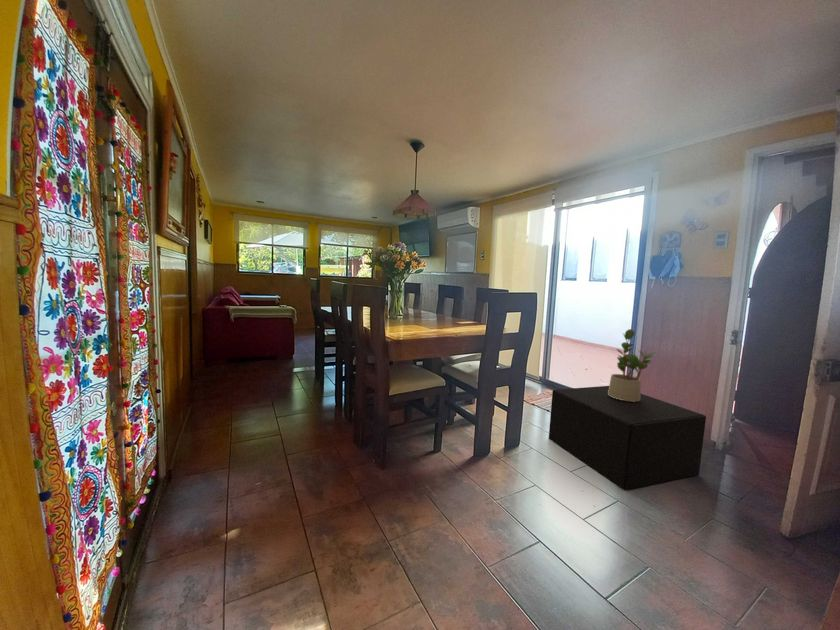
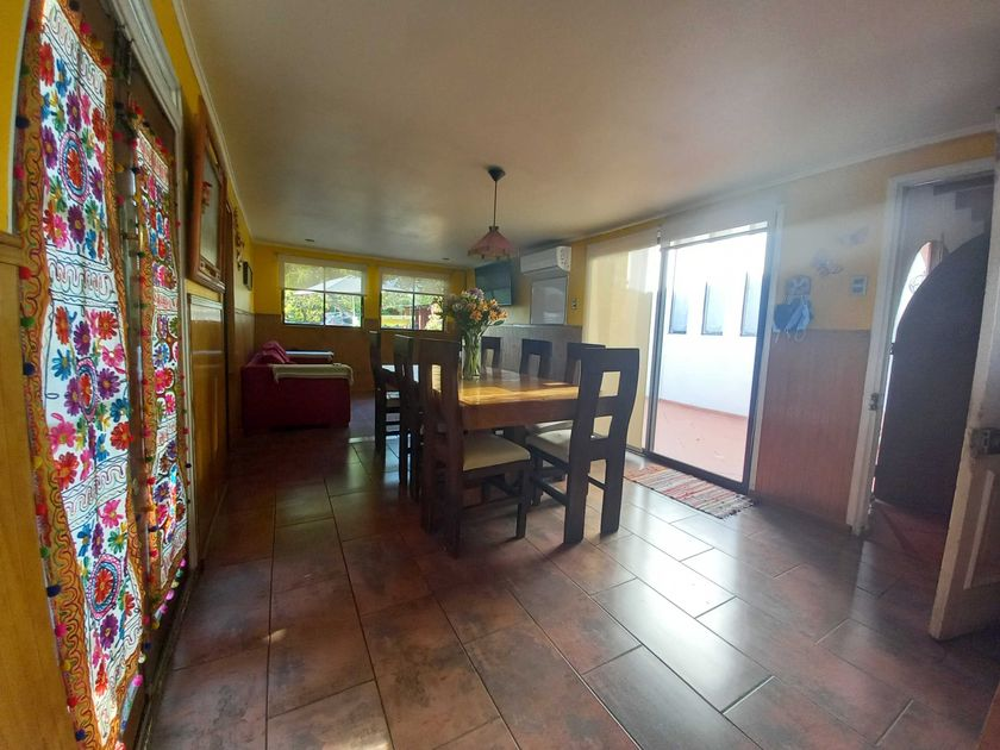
- potted plant (631, 363)
- nightstand (620, 428)
